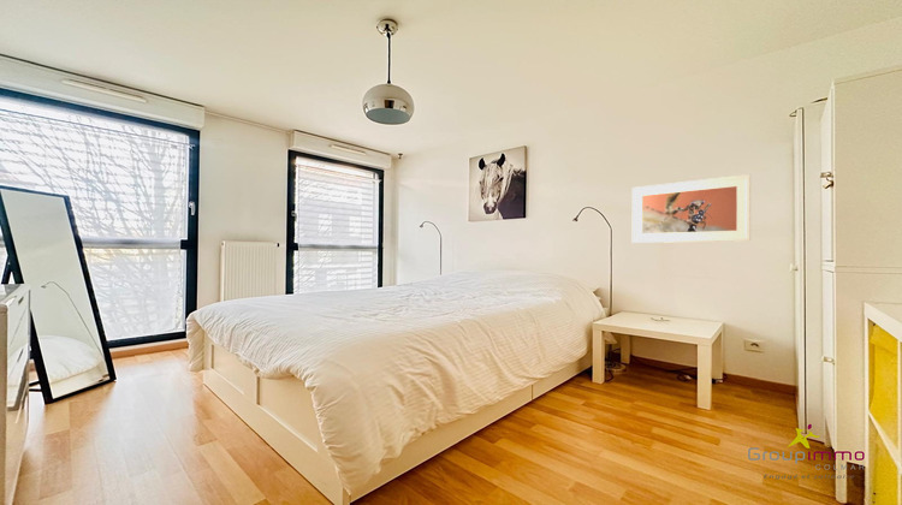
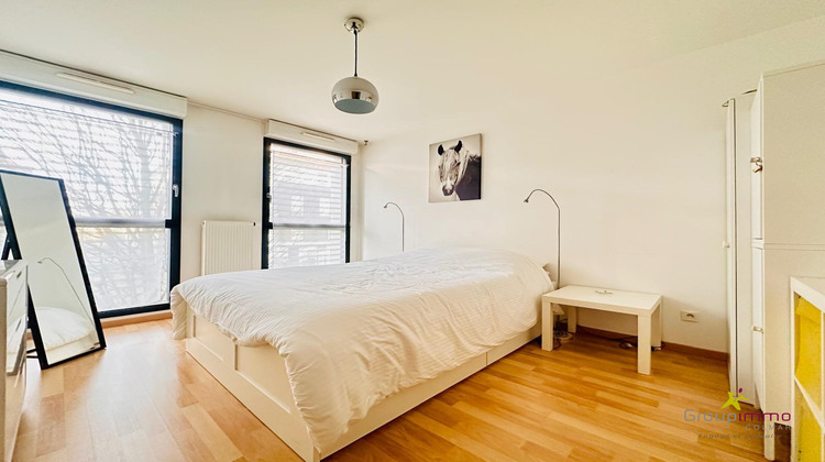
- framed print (686, 212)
